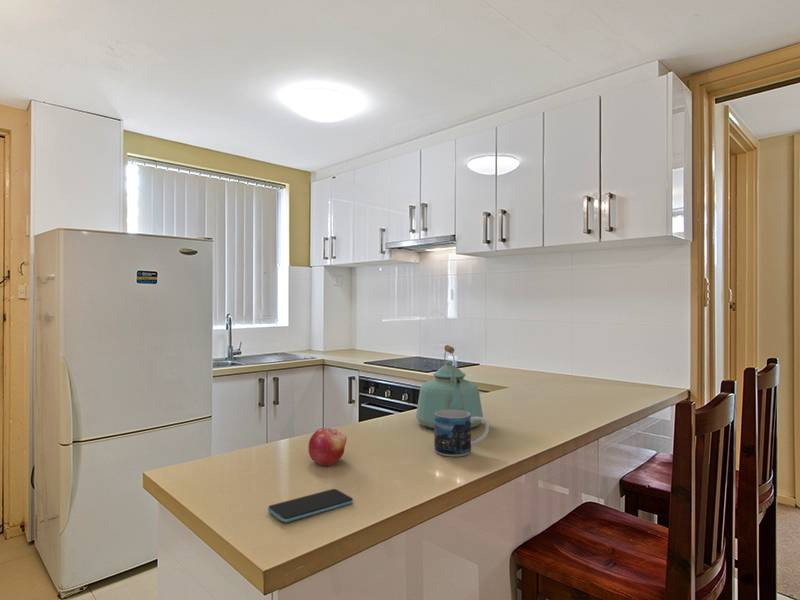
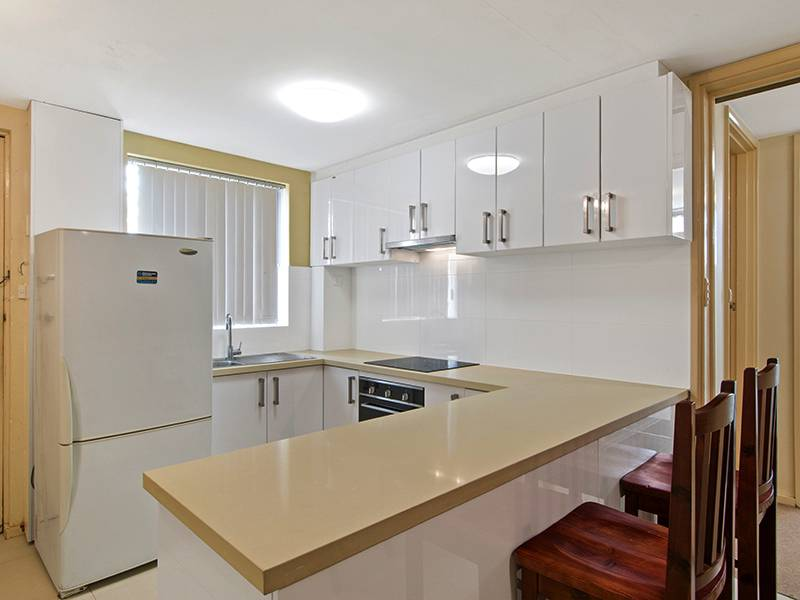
- fruit (328, 444)
- mug (461, 432)
- smartphone (311, 504)
- kettle (450, 386)
